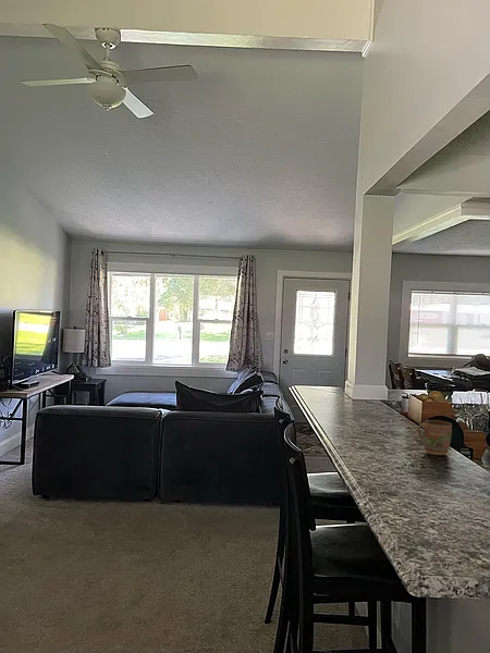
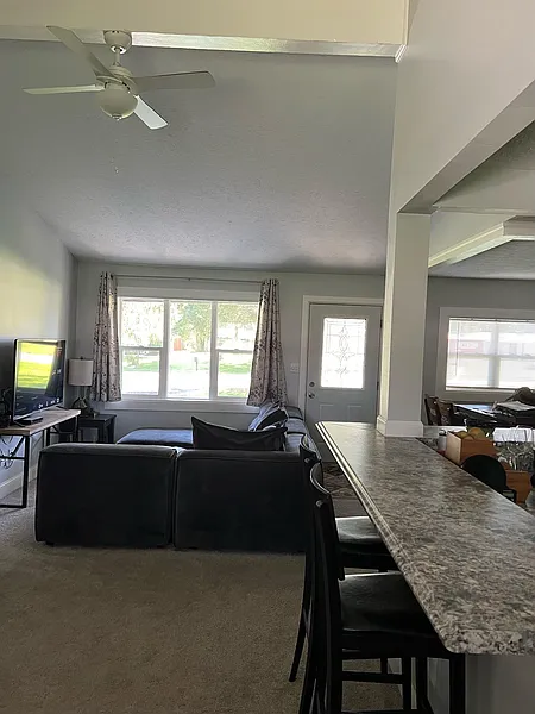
- mug (436, 436)
